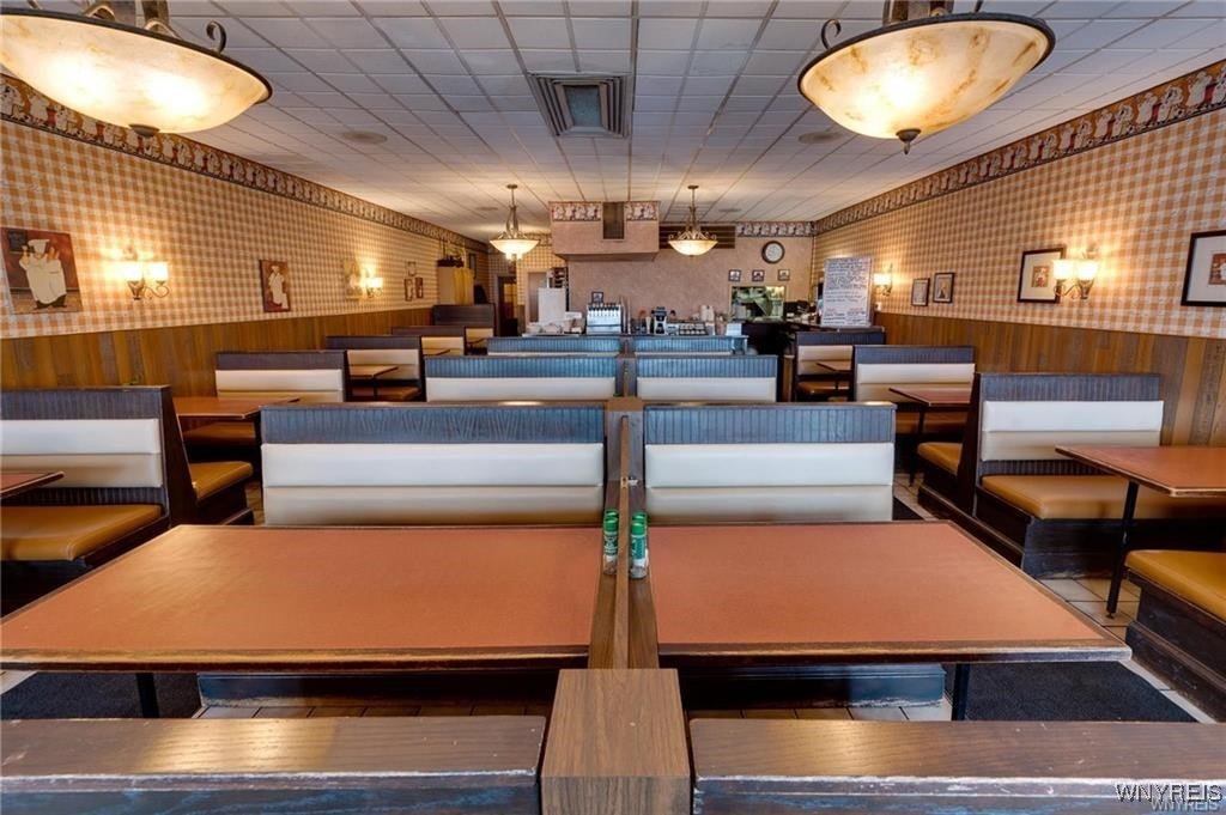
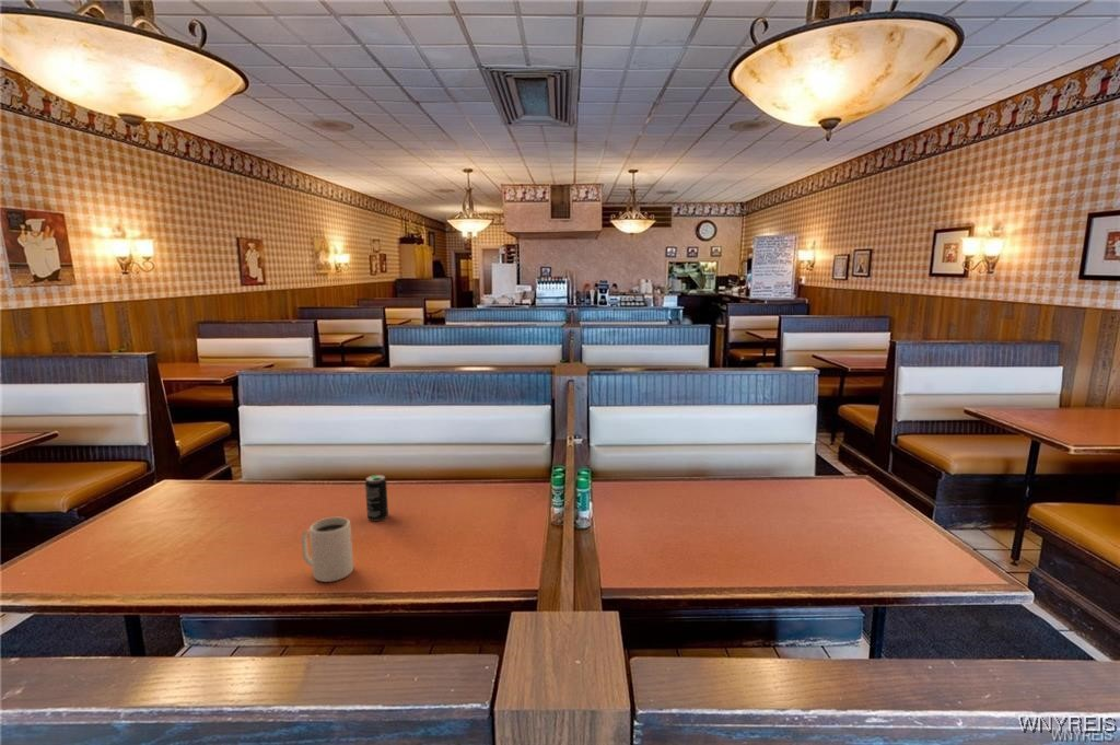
+ beverage can (376, 497)
+ mug (326, 548)
